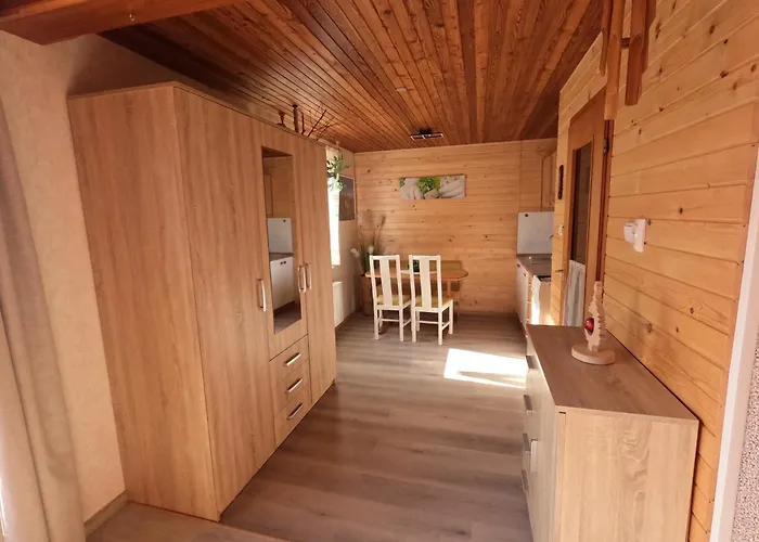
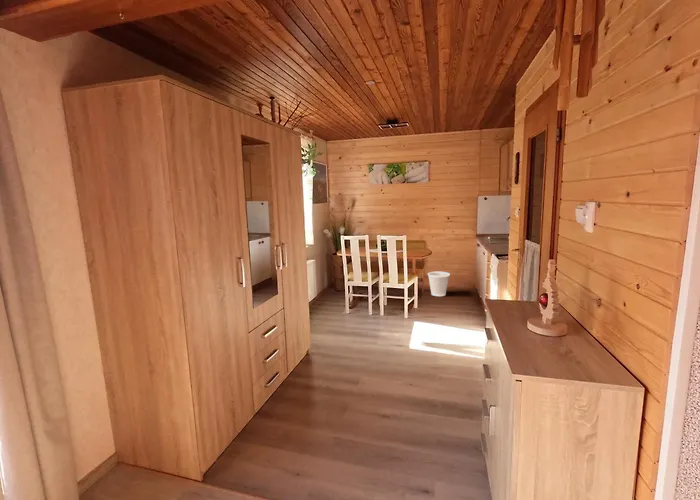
+ wastebasket (438, 284)
